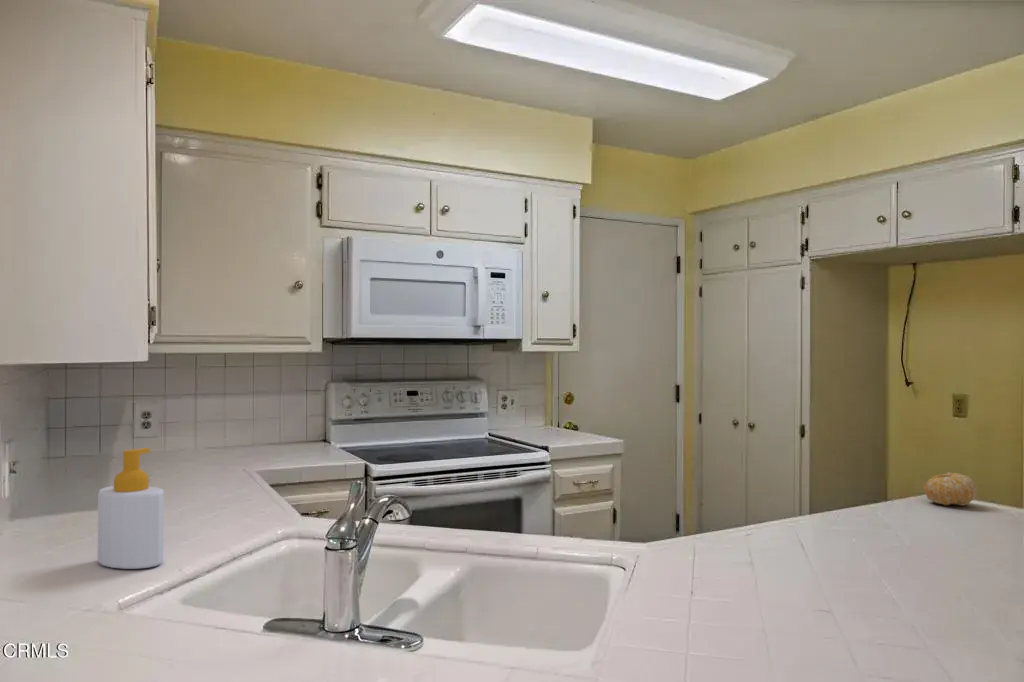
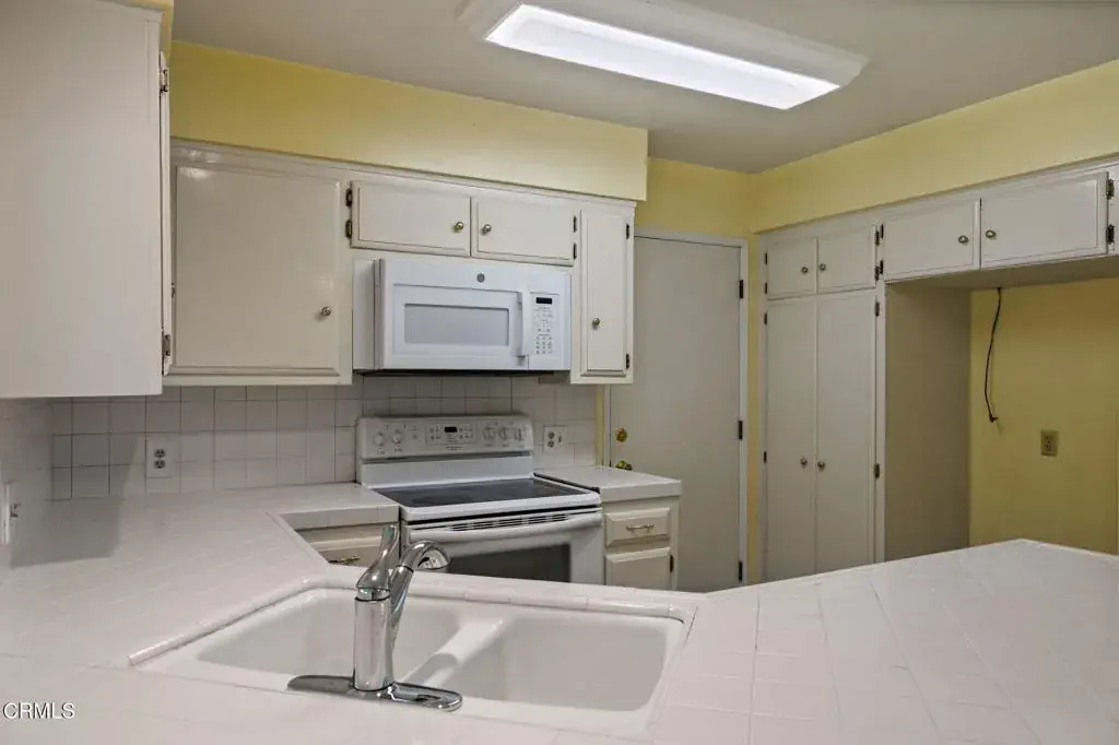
- soap bottle (131, 506)
- fruit (950, 488)
